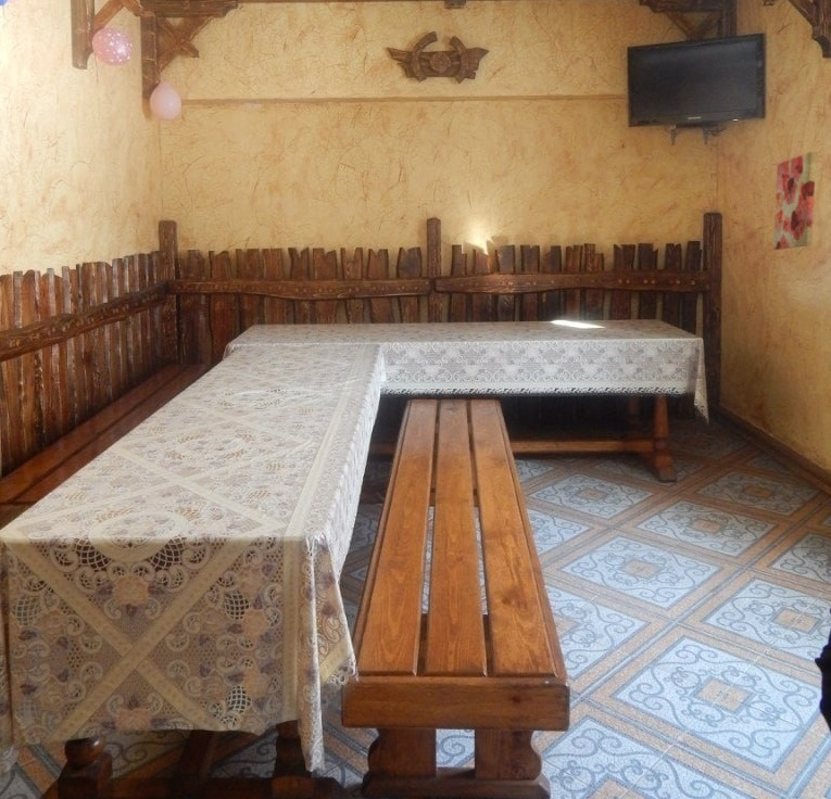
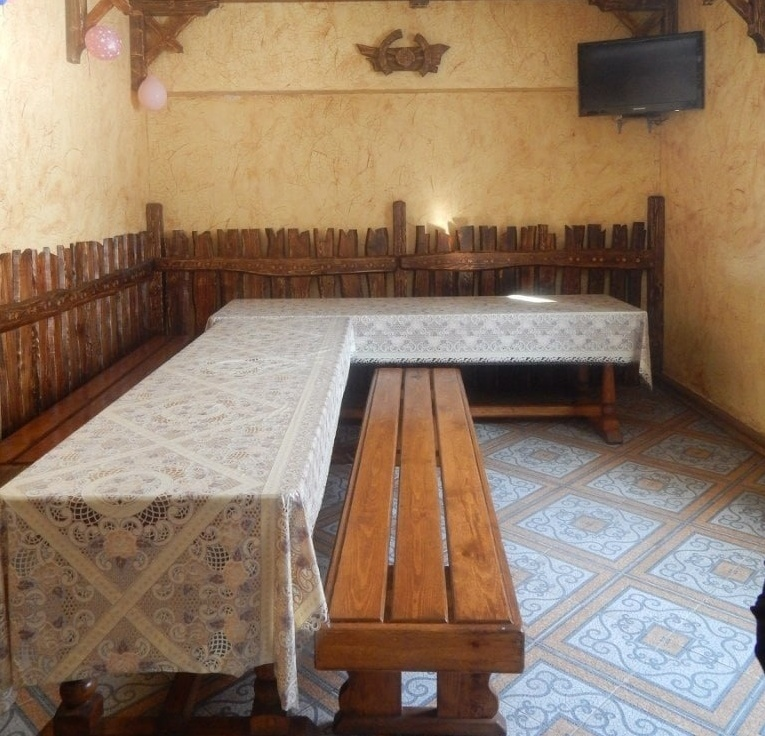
- wall art (793, 203)
